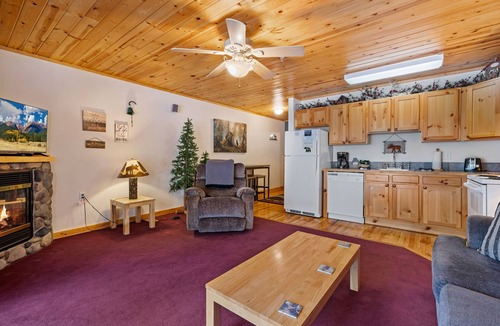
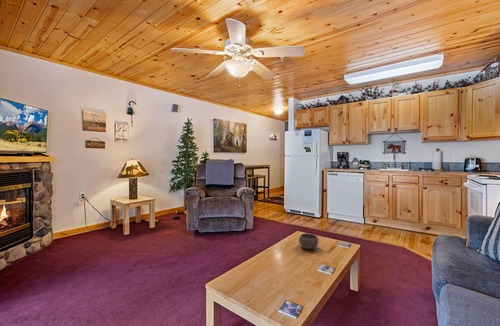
+ bowl (308, 241)
